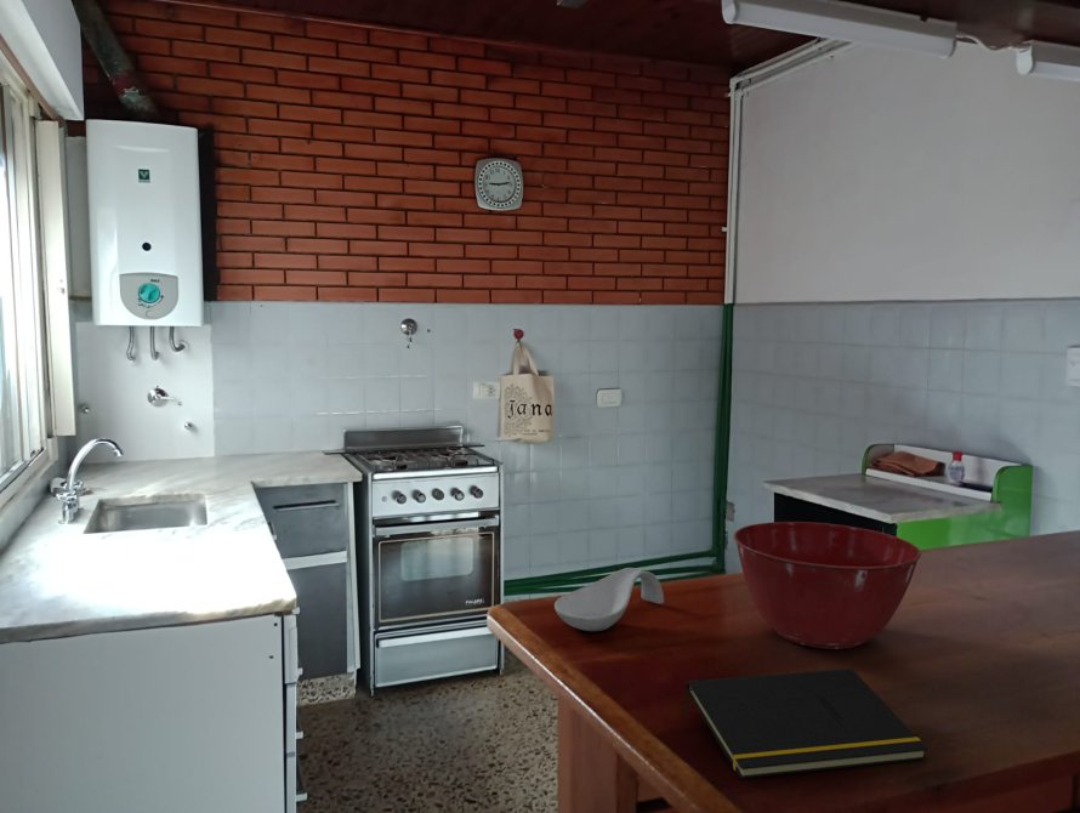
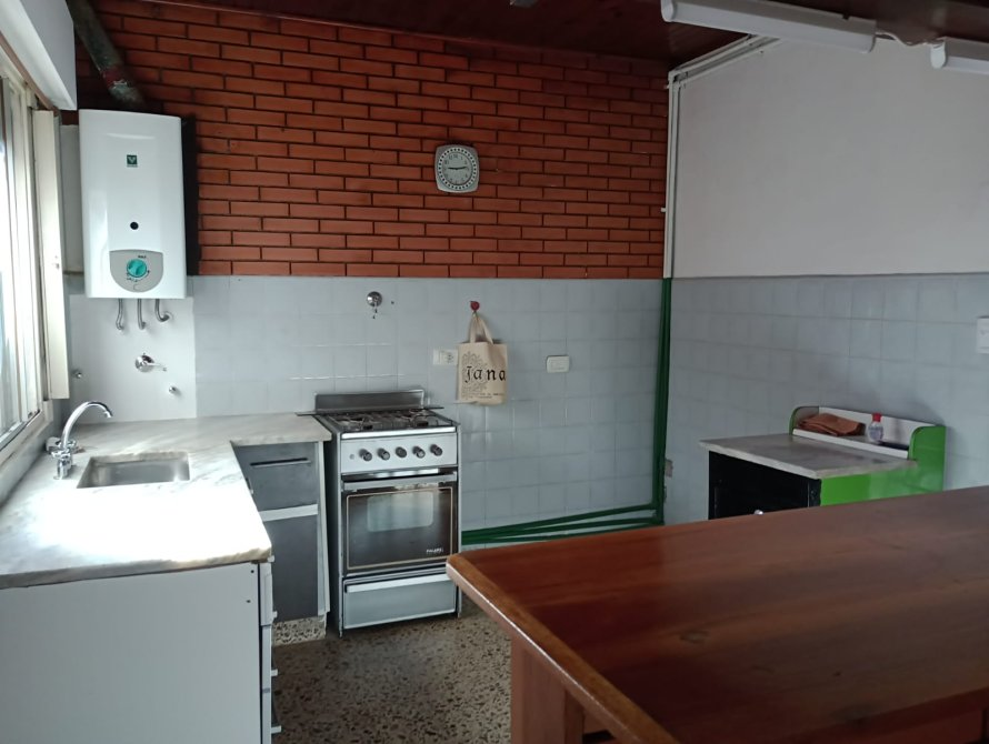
- spoon rest (612, 596)
- mixing bowl (823, 587)
- notepad (801, 718)
